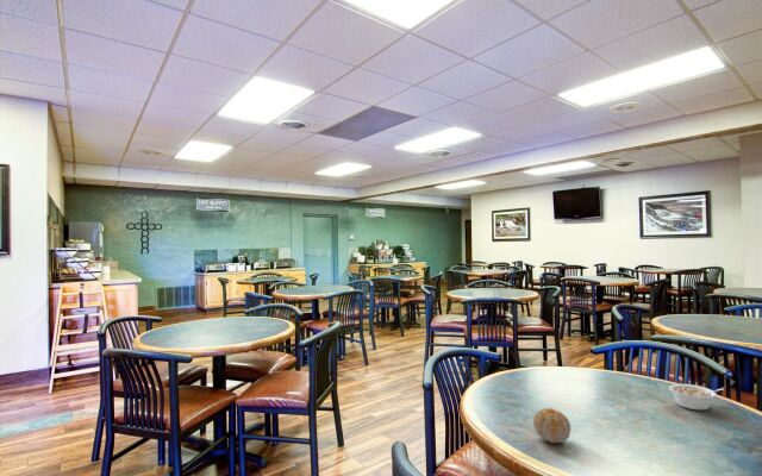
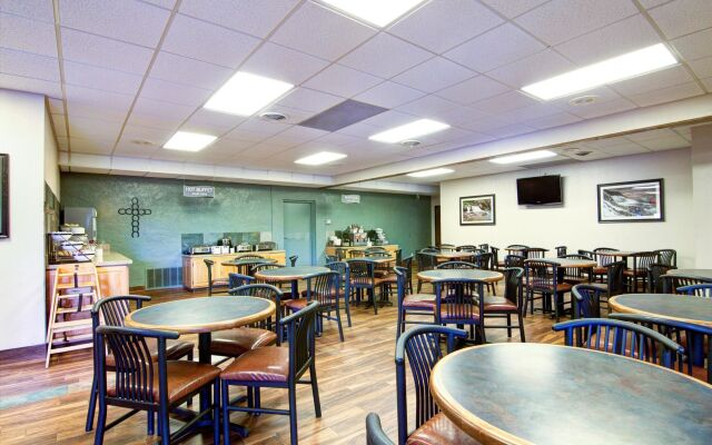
- legume (693, 395)
- fruit (551, 425)
